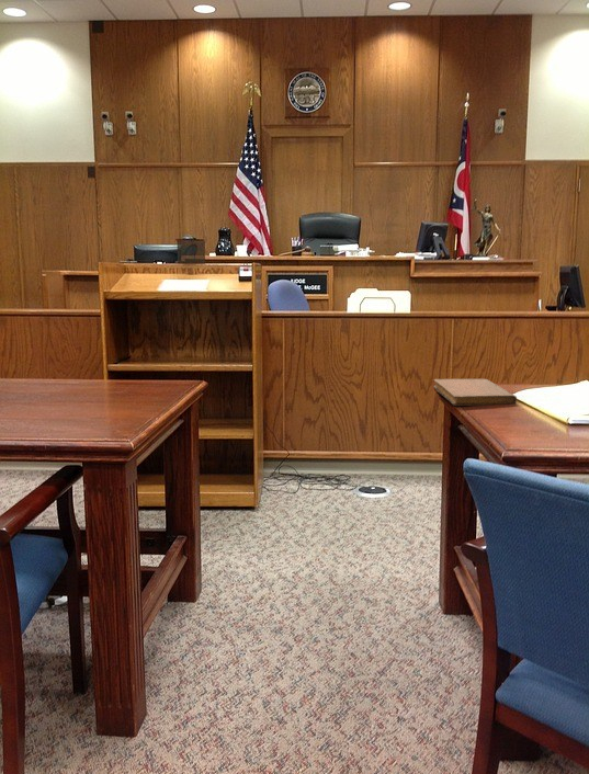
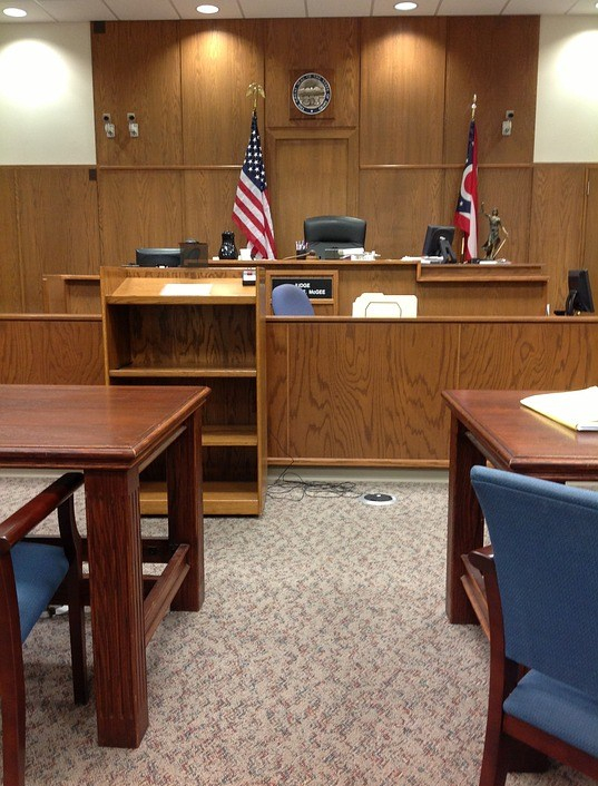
- notebook (472, 390)
